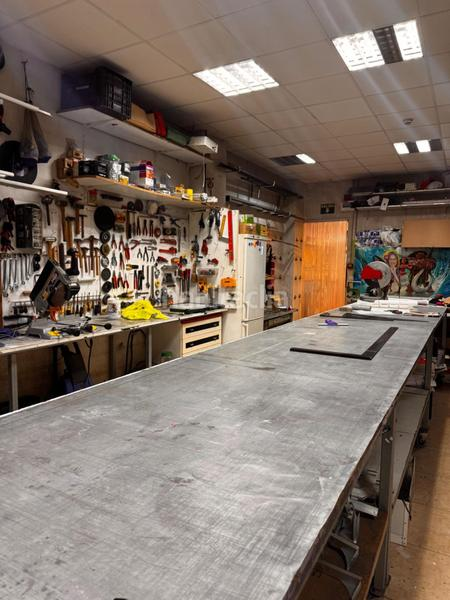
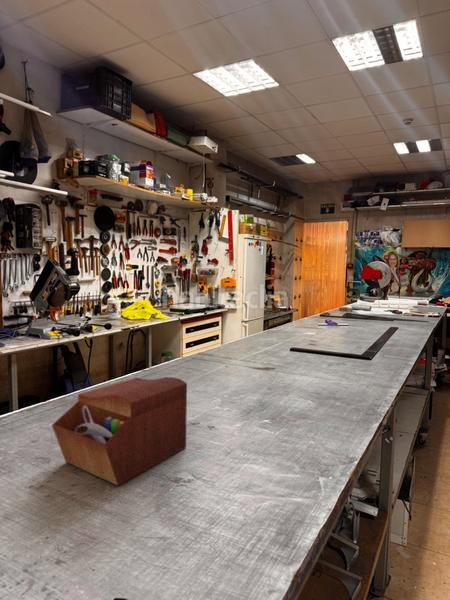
+ sewing box (121, 421)
